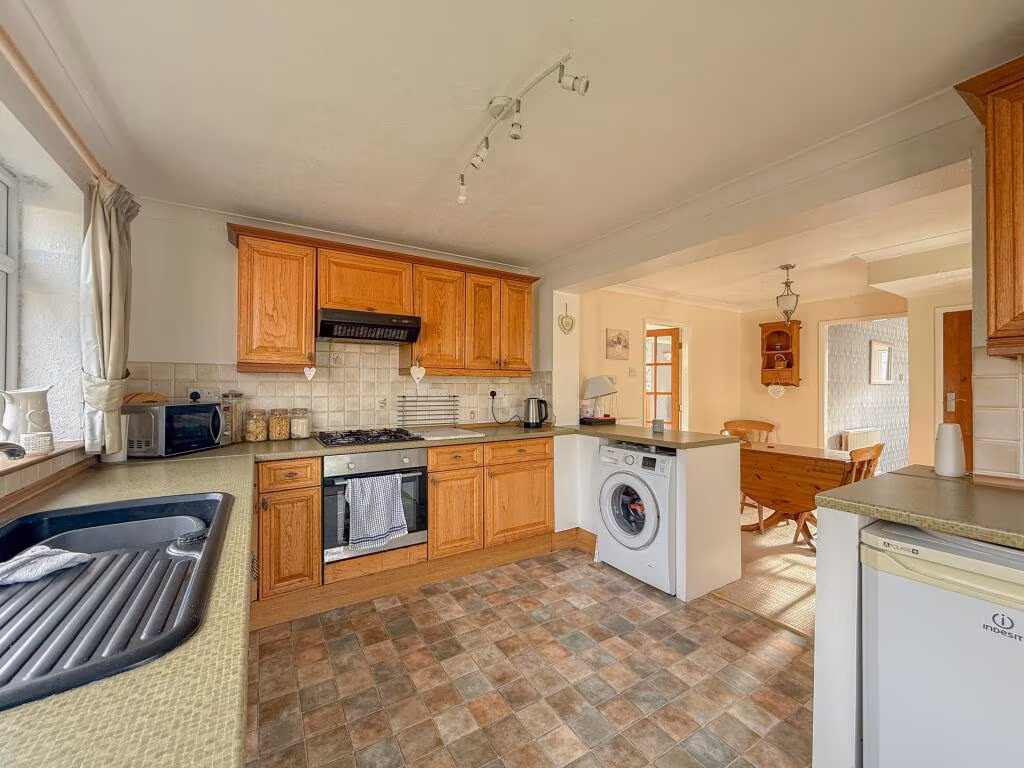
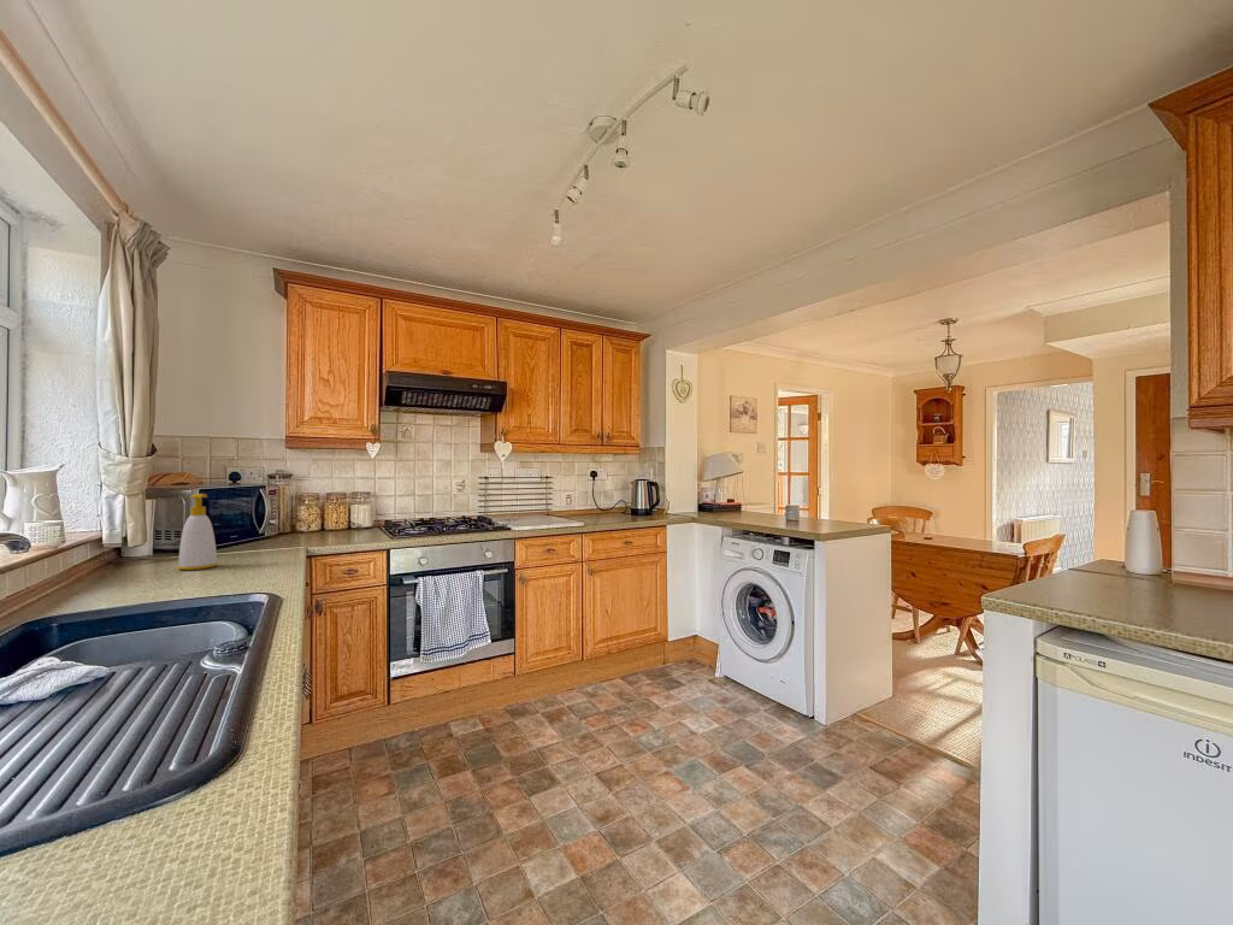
+ soap bottle (197, 530)
